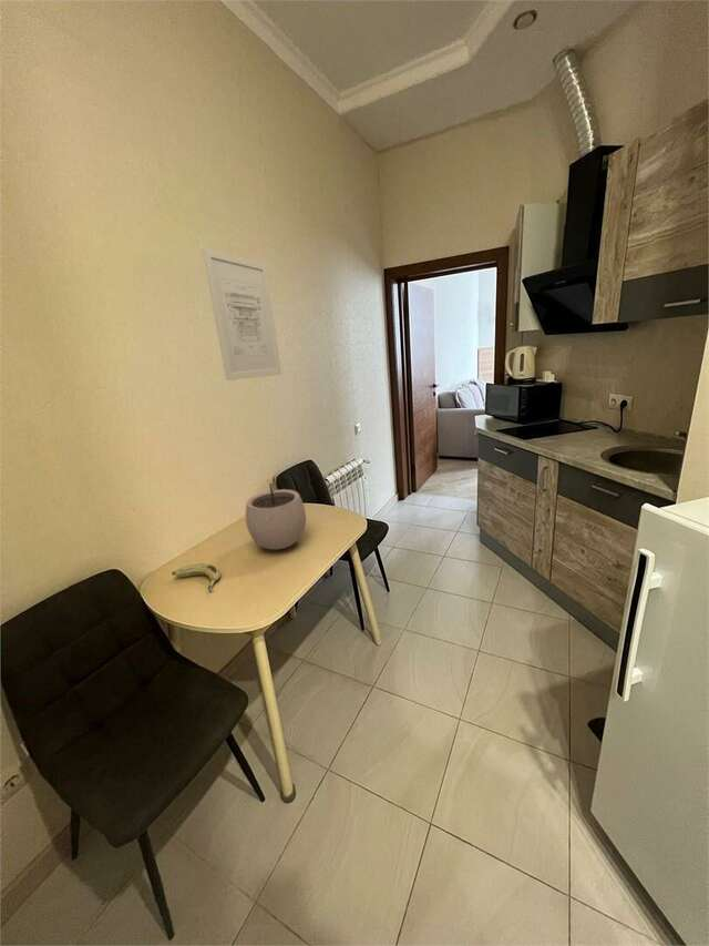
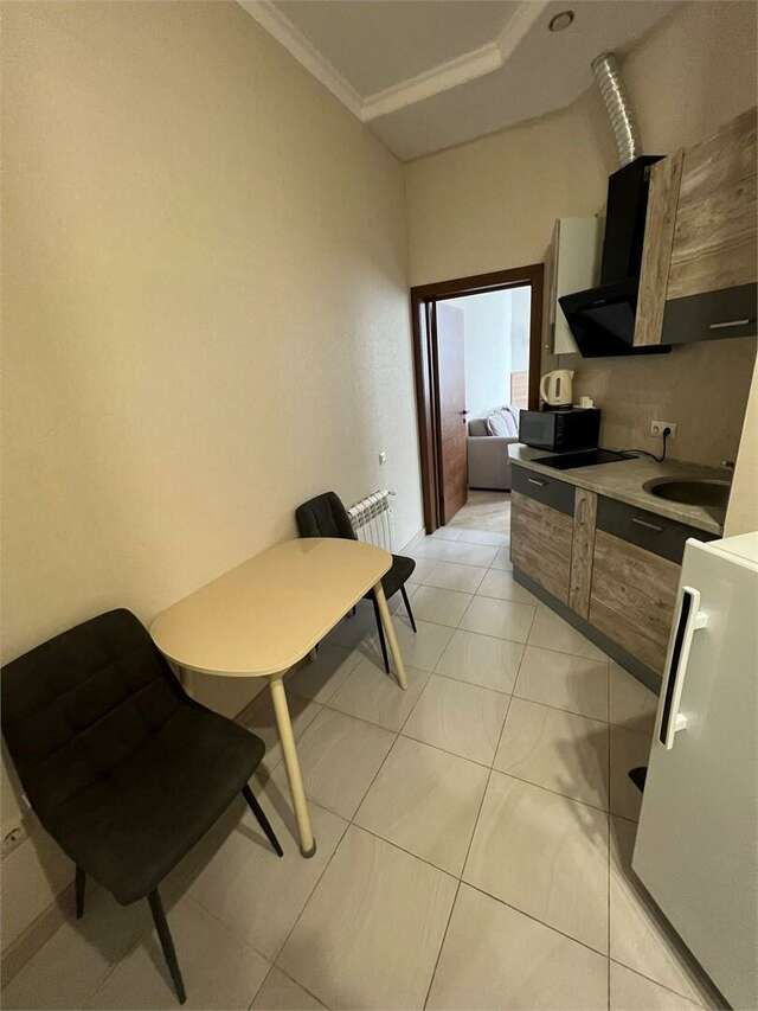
- fruit (201, 573)
- wall art (247, 319)
- plant pot (275, 511)
